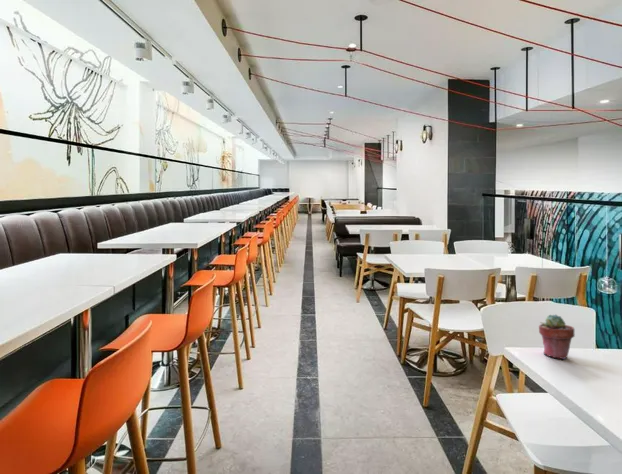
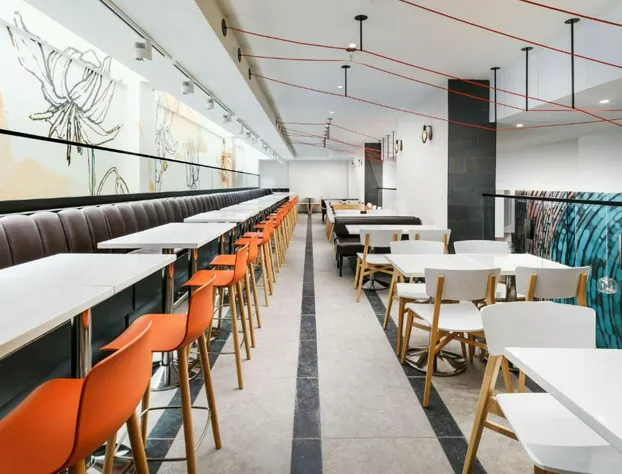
- potted succulent (556, 334)
